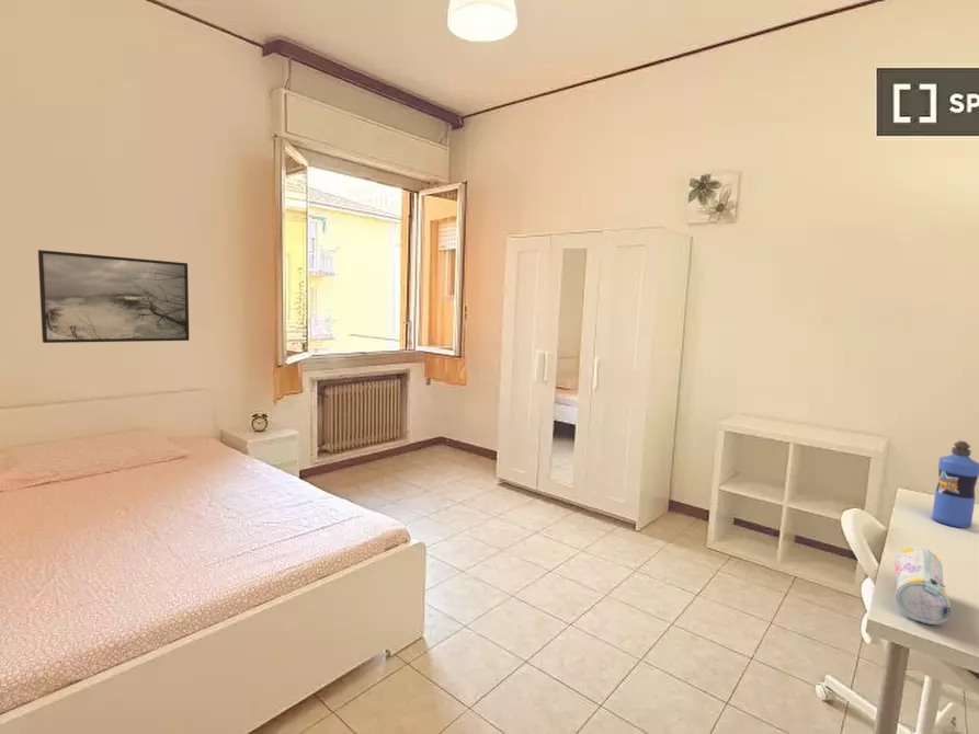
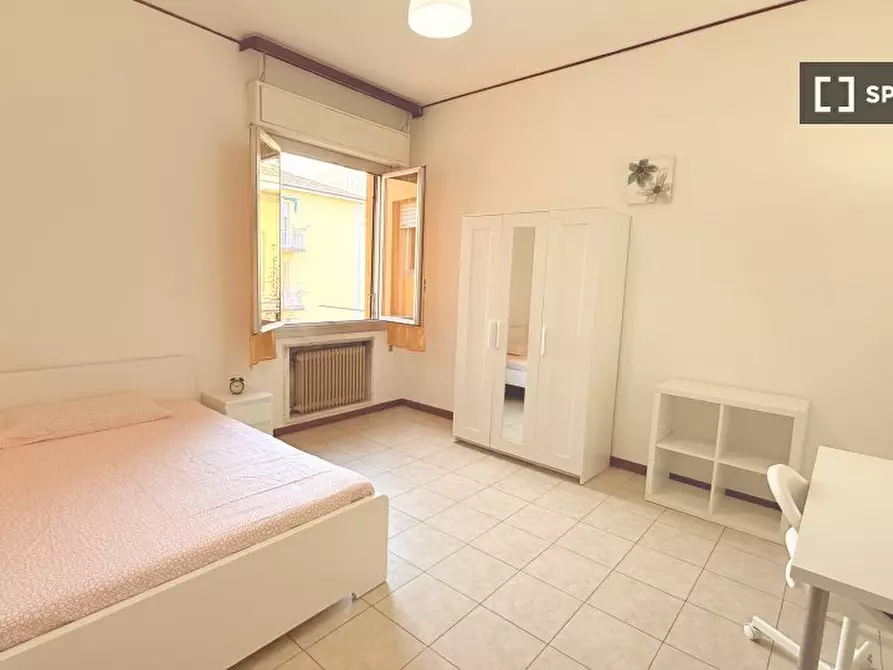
- pencil case (920, 582)
- water bottle (956, 482)
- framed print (121, 299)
